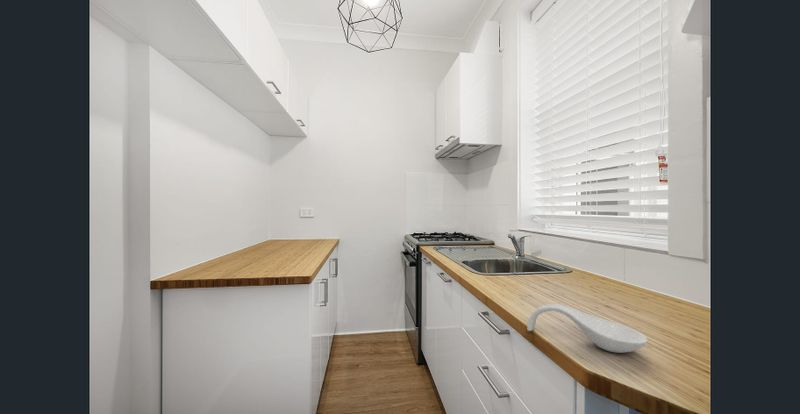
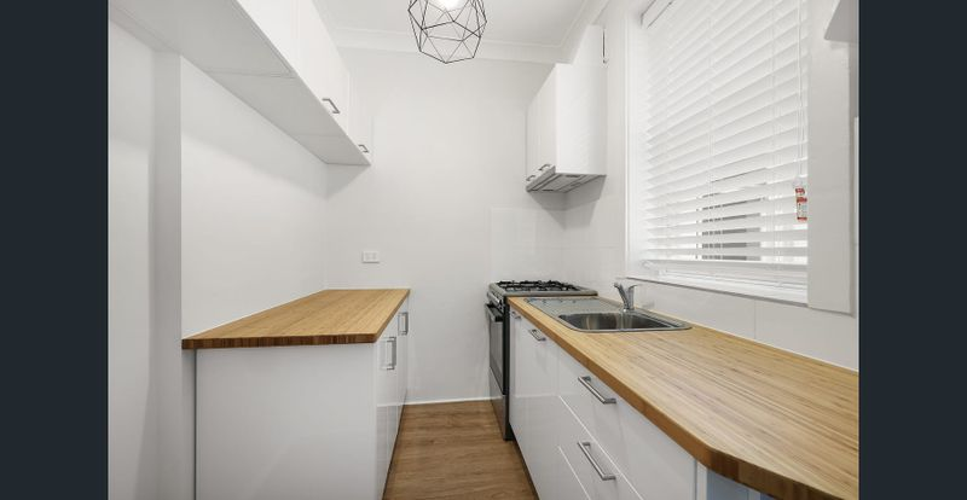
- spoon rest (582, 325)
